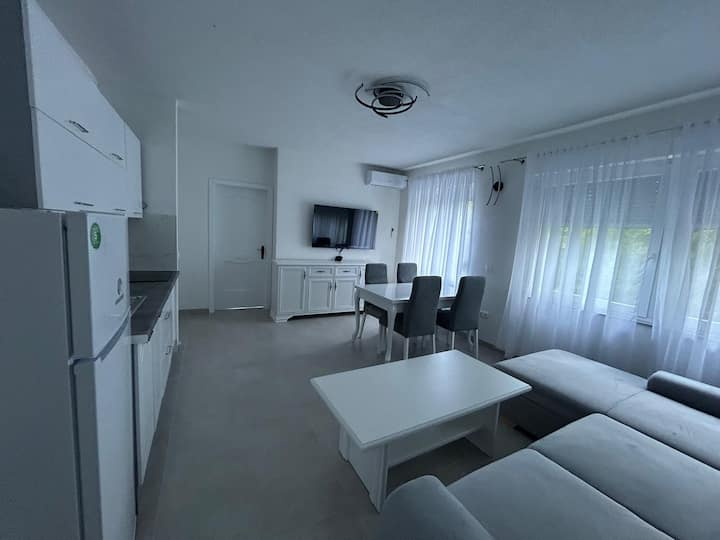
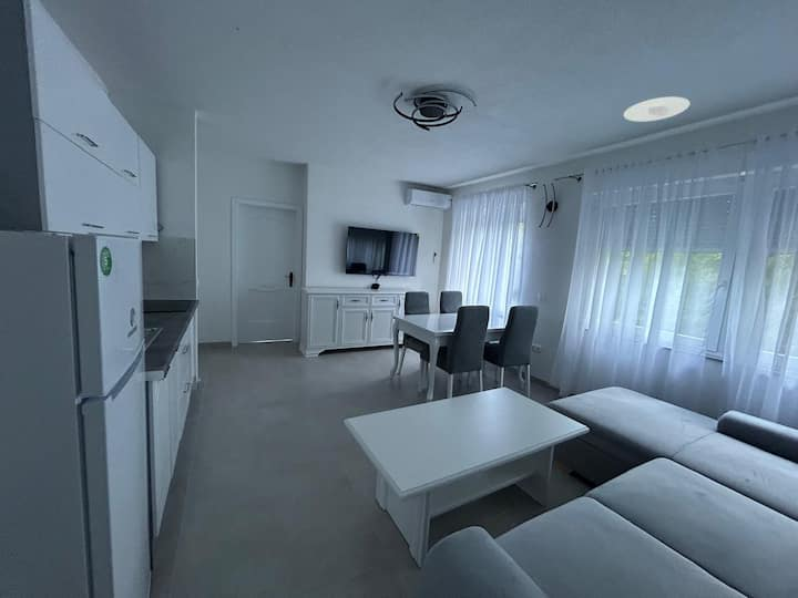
+ recessed light (655, 106)
